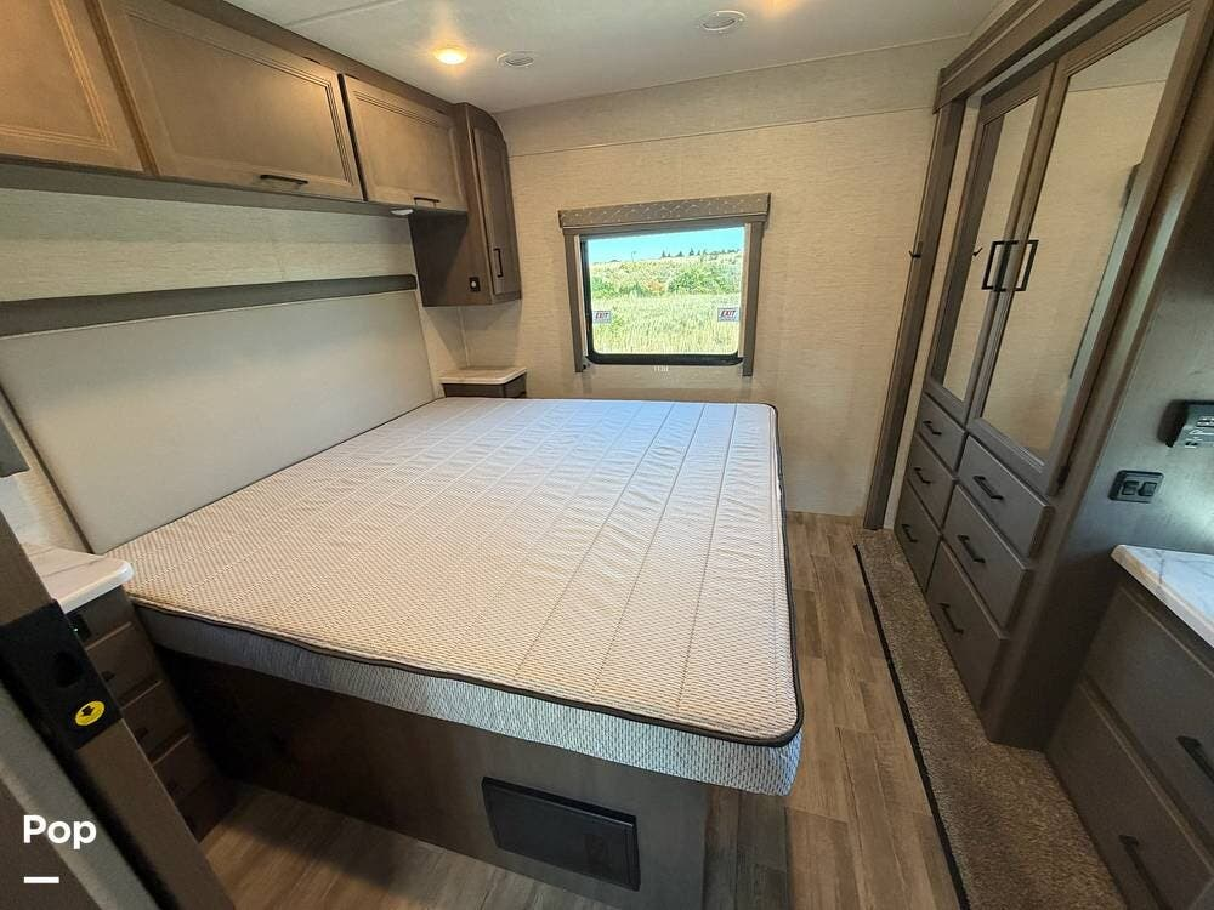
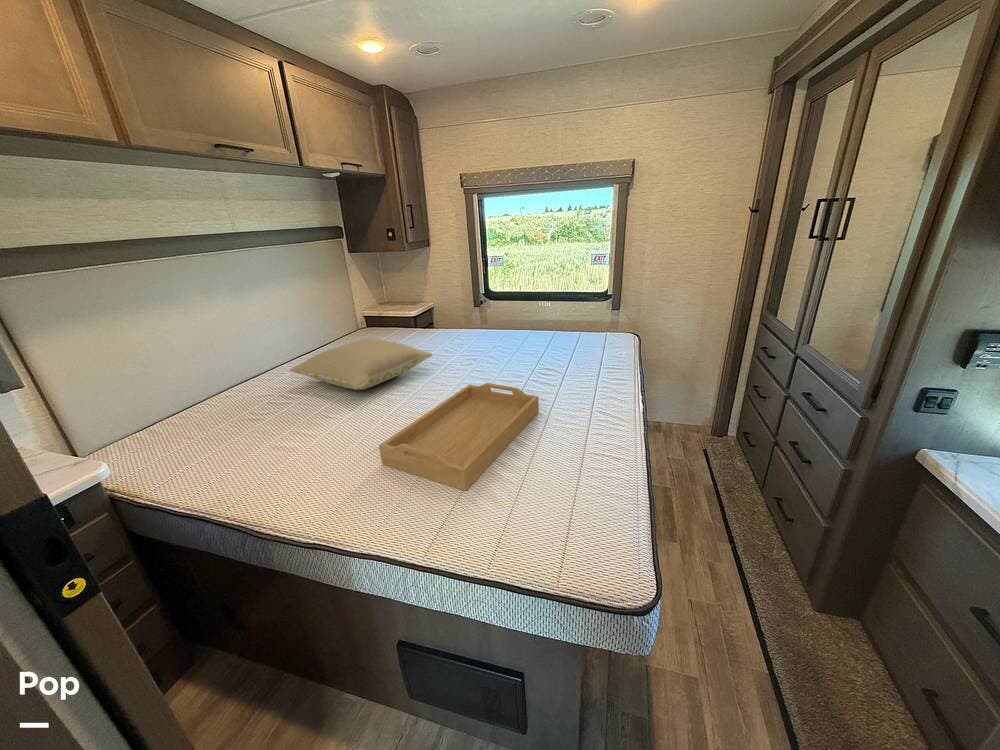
+ serving tray (467, 424)
+ pillow (363, 362)
